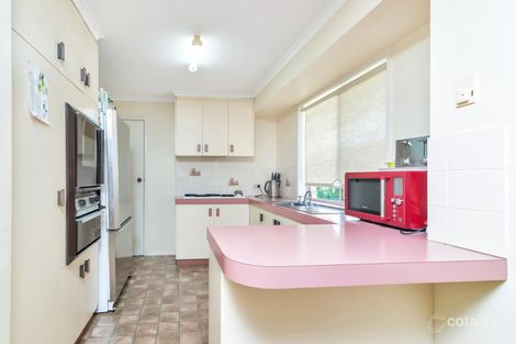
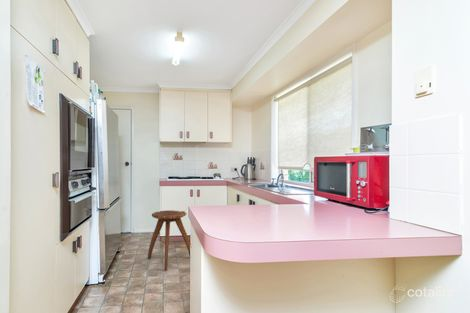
+ stool (165, 238)
